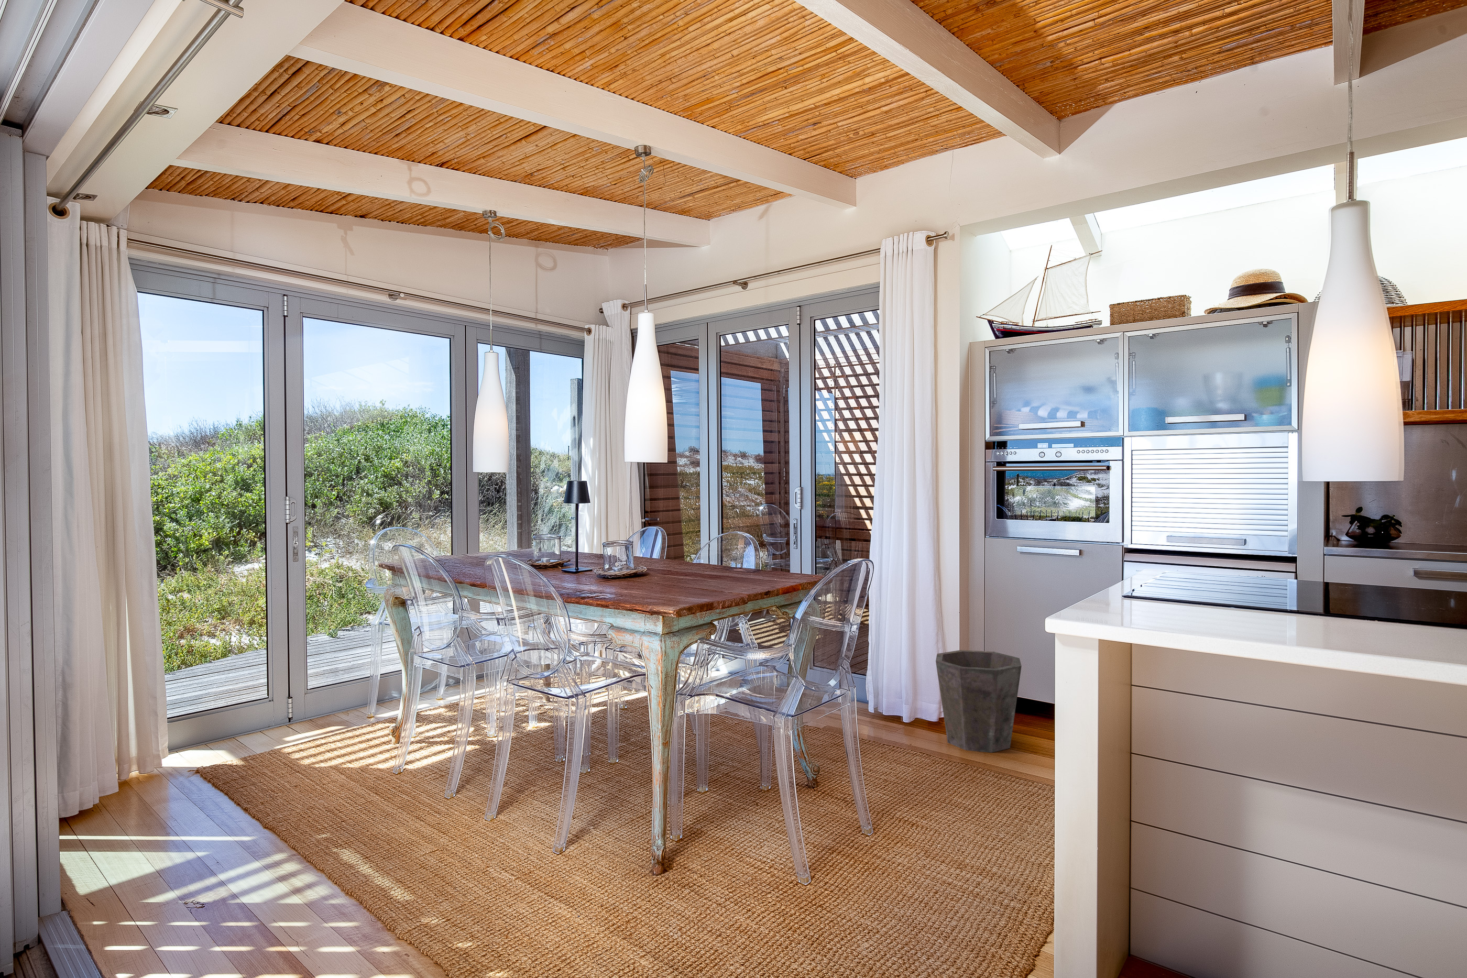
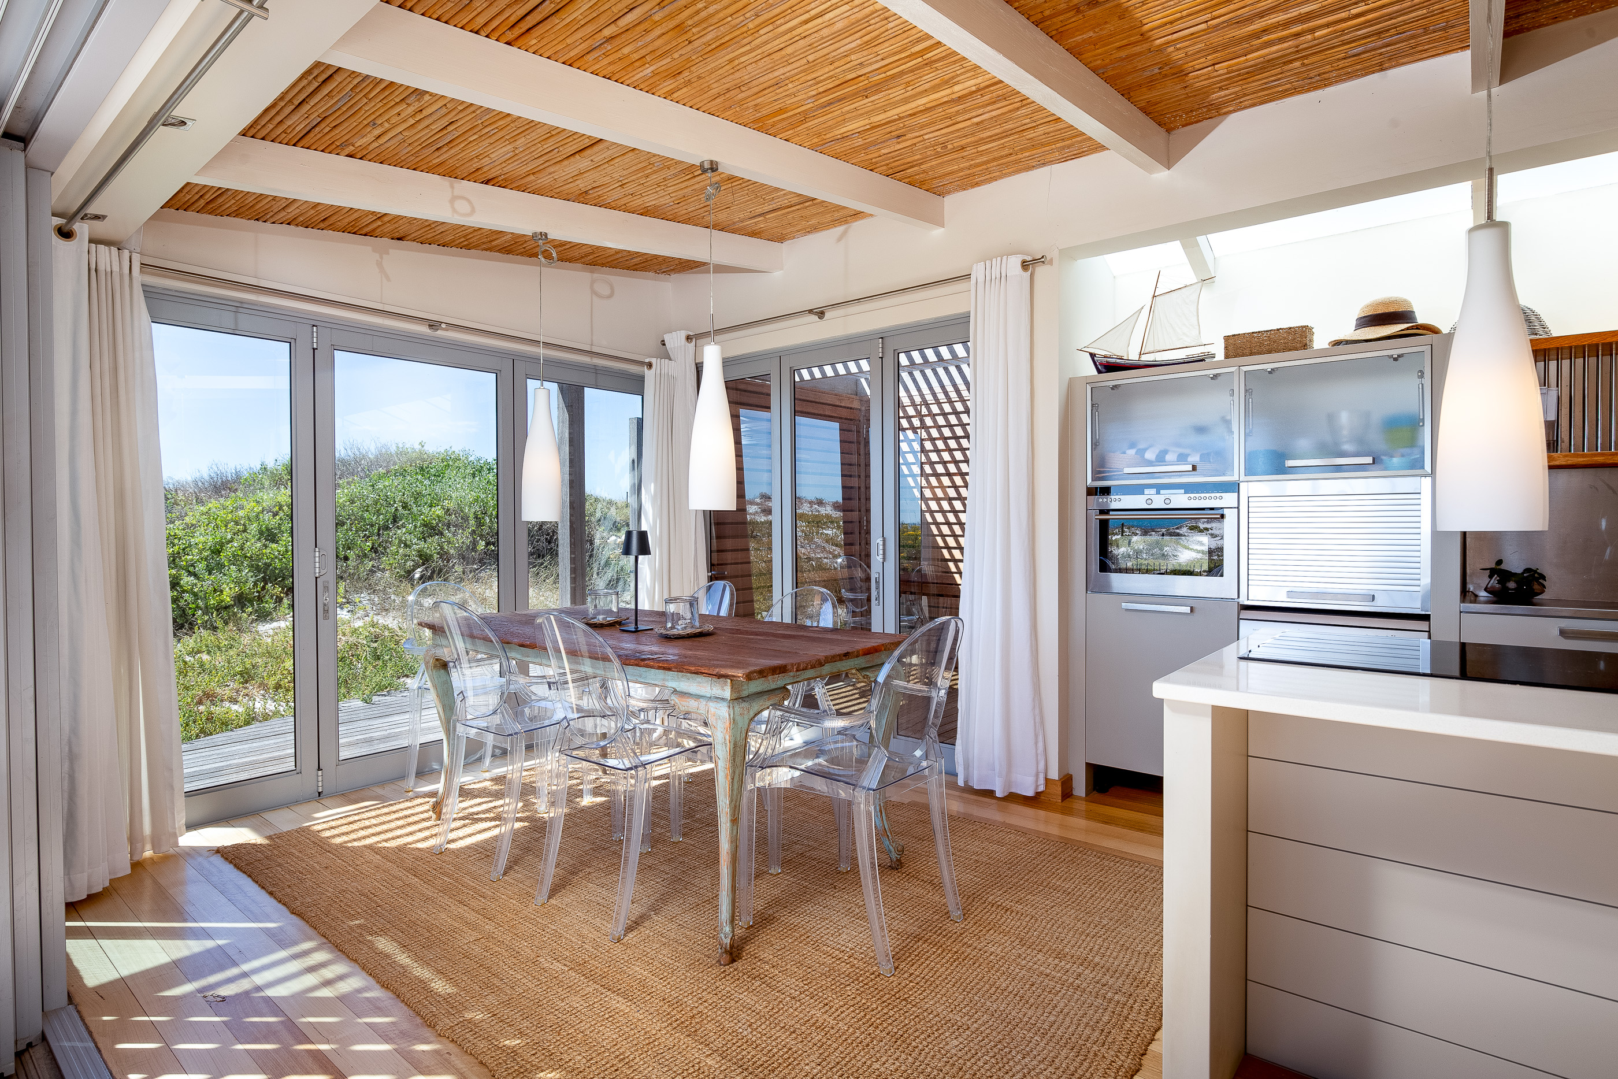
- waste bin (978, 701)
